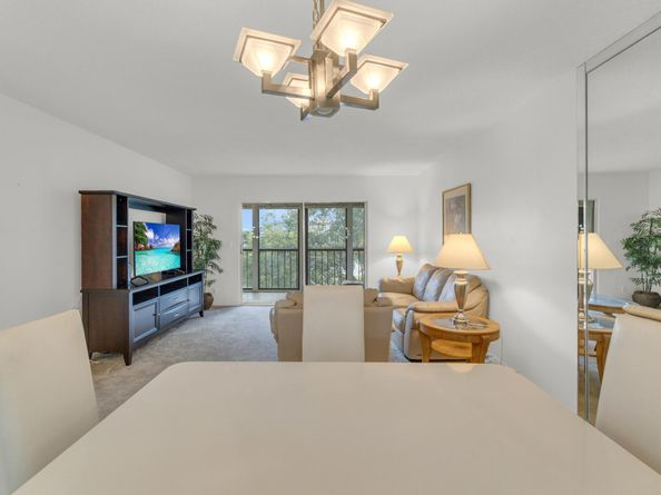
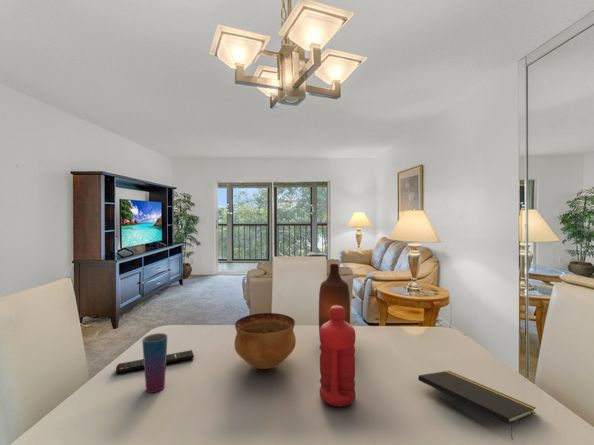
+ cup (155, 362)
+ water bottle (337, 352)
+ bowl (265, 344)
+ remote control (166, 361)
+ notepad (473, 393)
+ bottle (334, 304)
